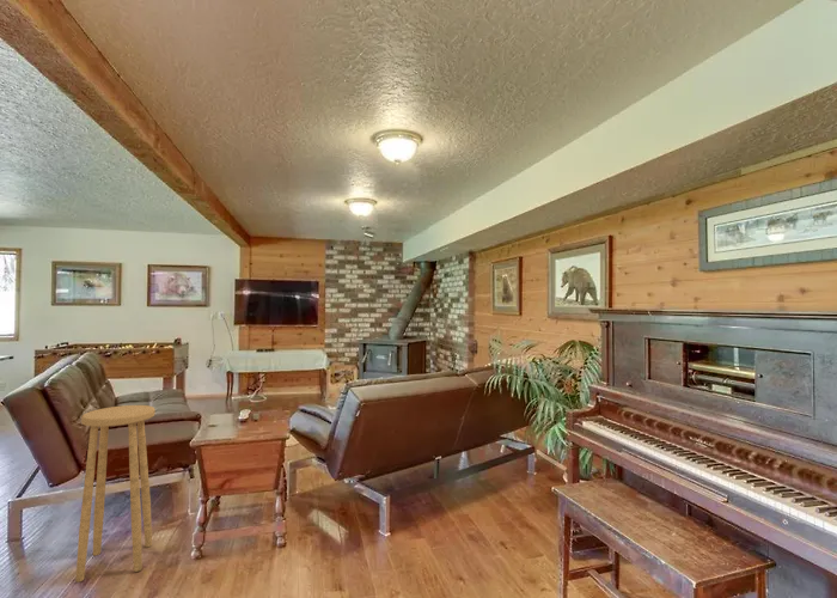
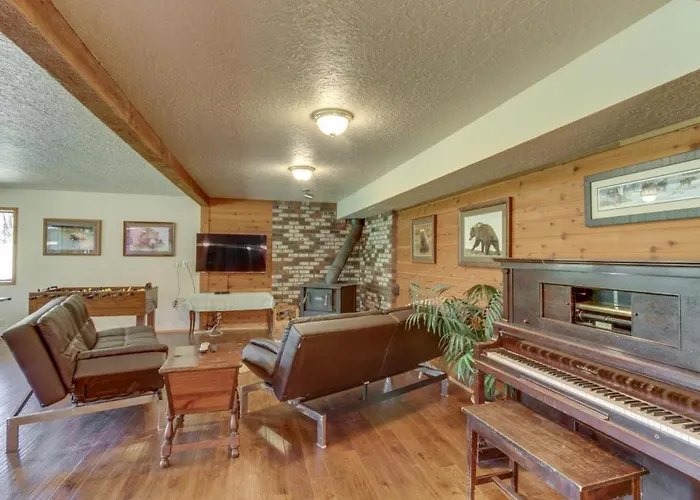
- stool (130, 486)
